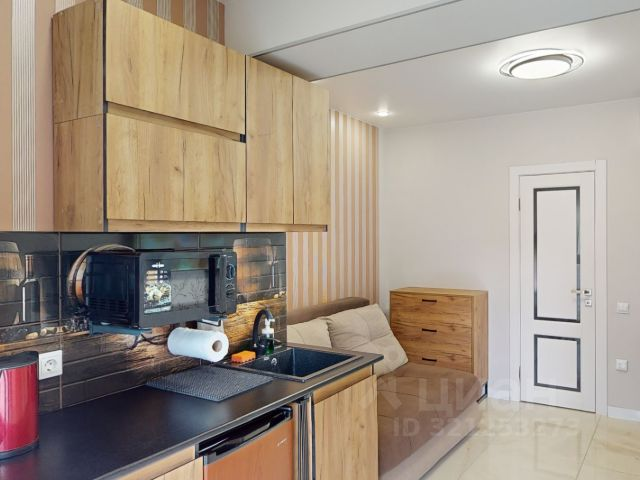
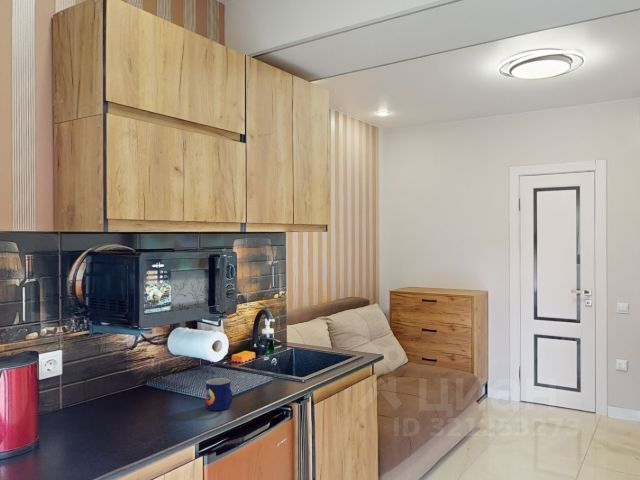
+ mug (221, 395)
